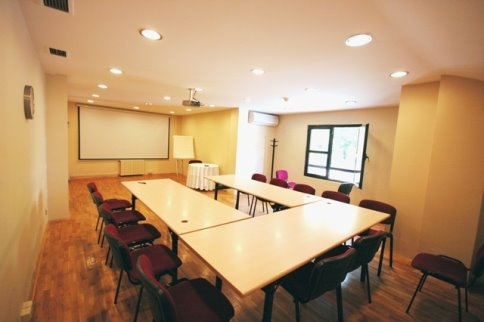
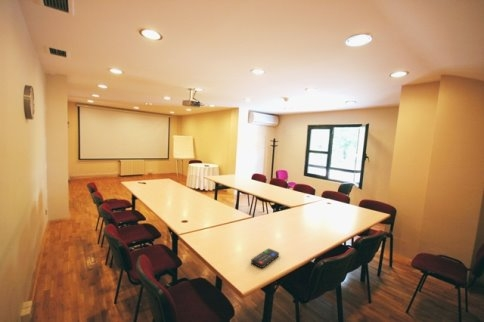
+ remote control (265, 257)
